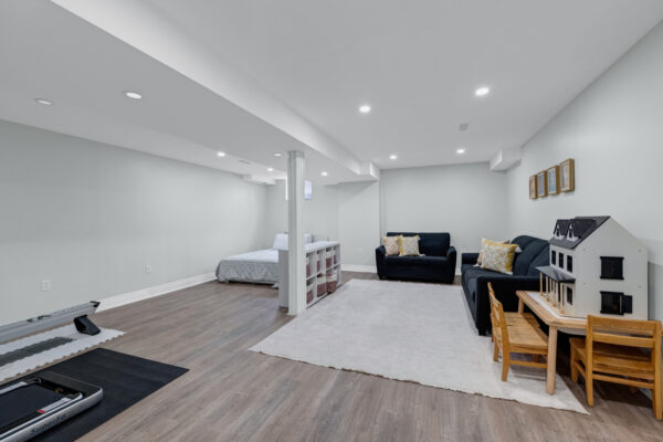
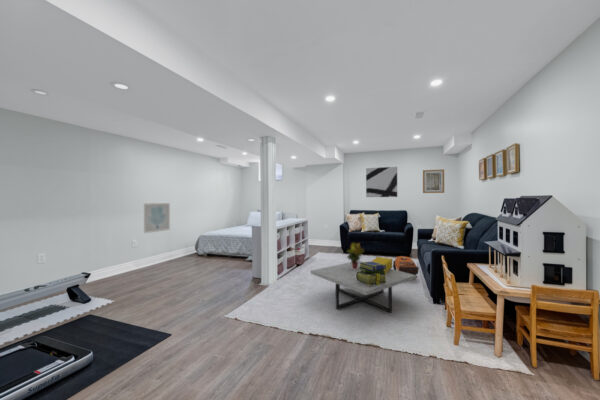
+ wall art (433, 181)
+ wall art (381, 182)
+ stack of books (371, 271)
+ decorative box (380, 263)
+ backpack (405, 268)
+ wall art (157, 217)
+ potted plant (354, 255)
+ coffee table (361, 286)
